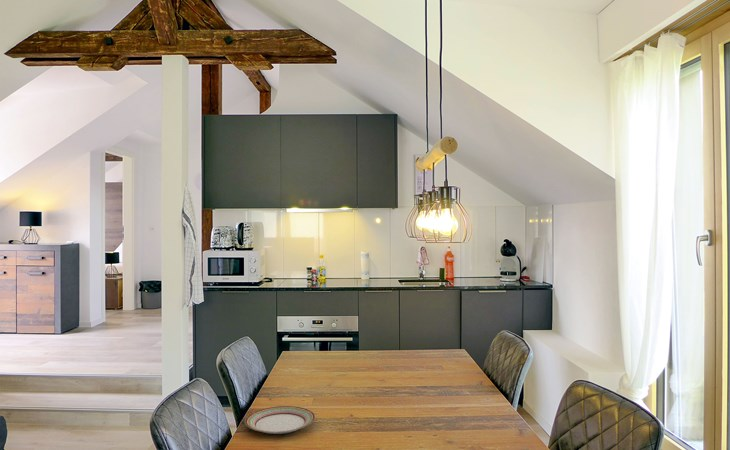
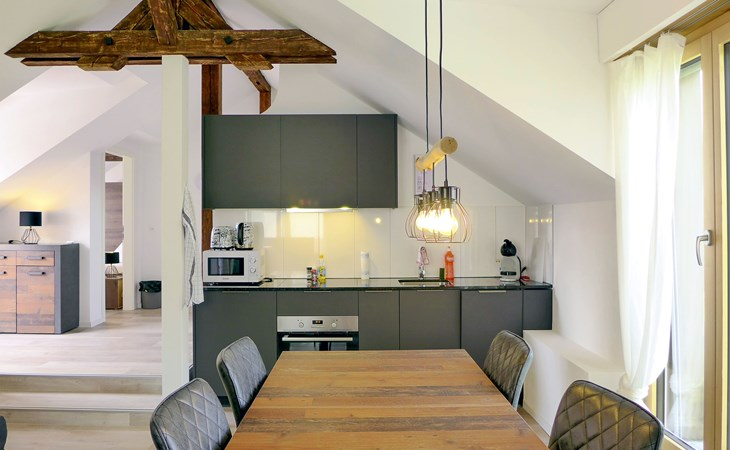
- plate (280, 421)
